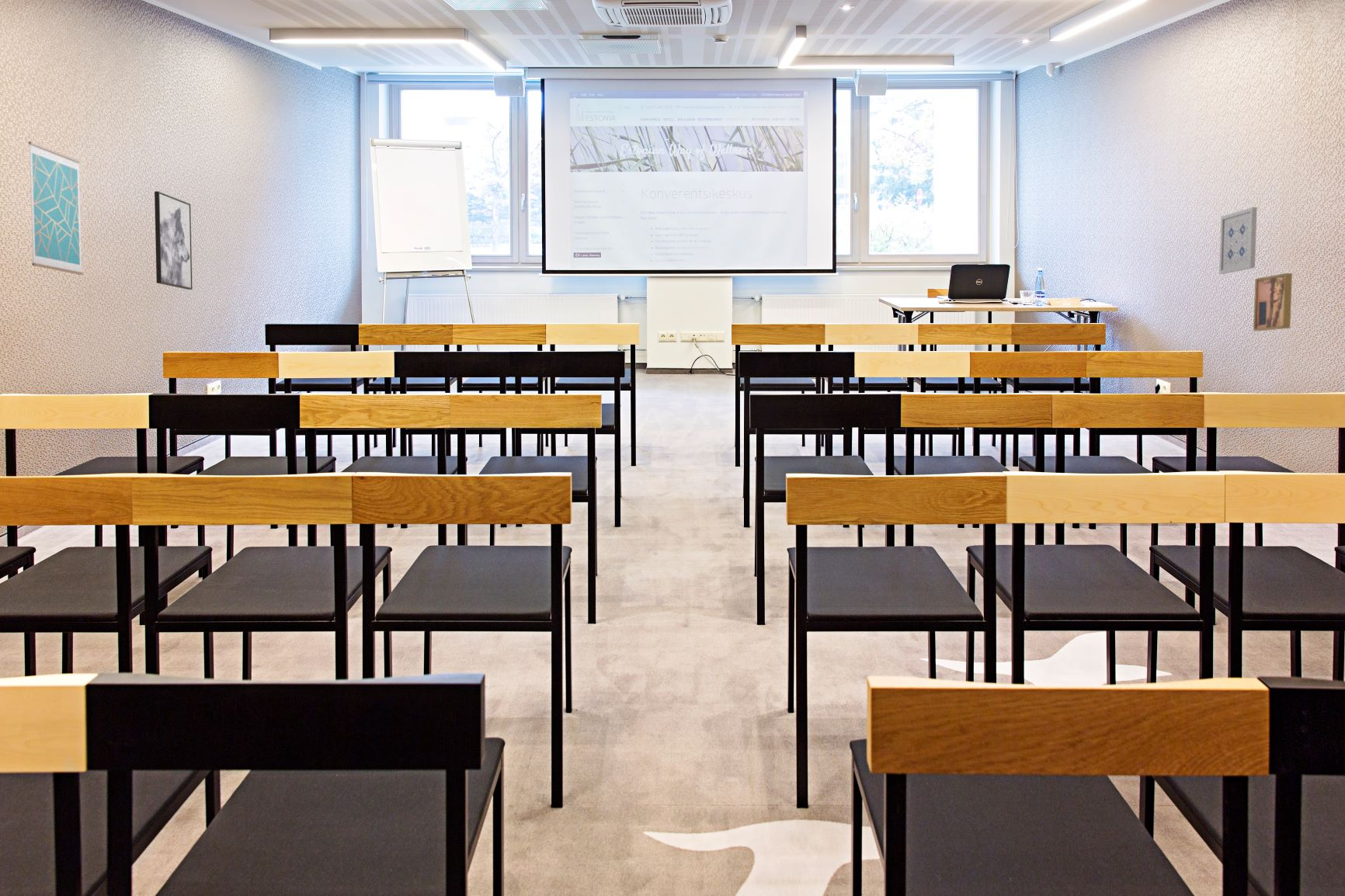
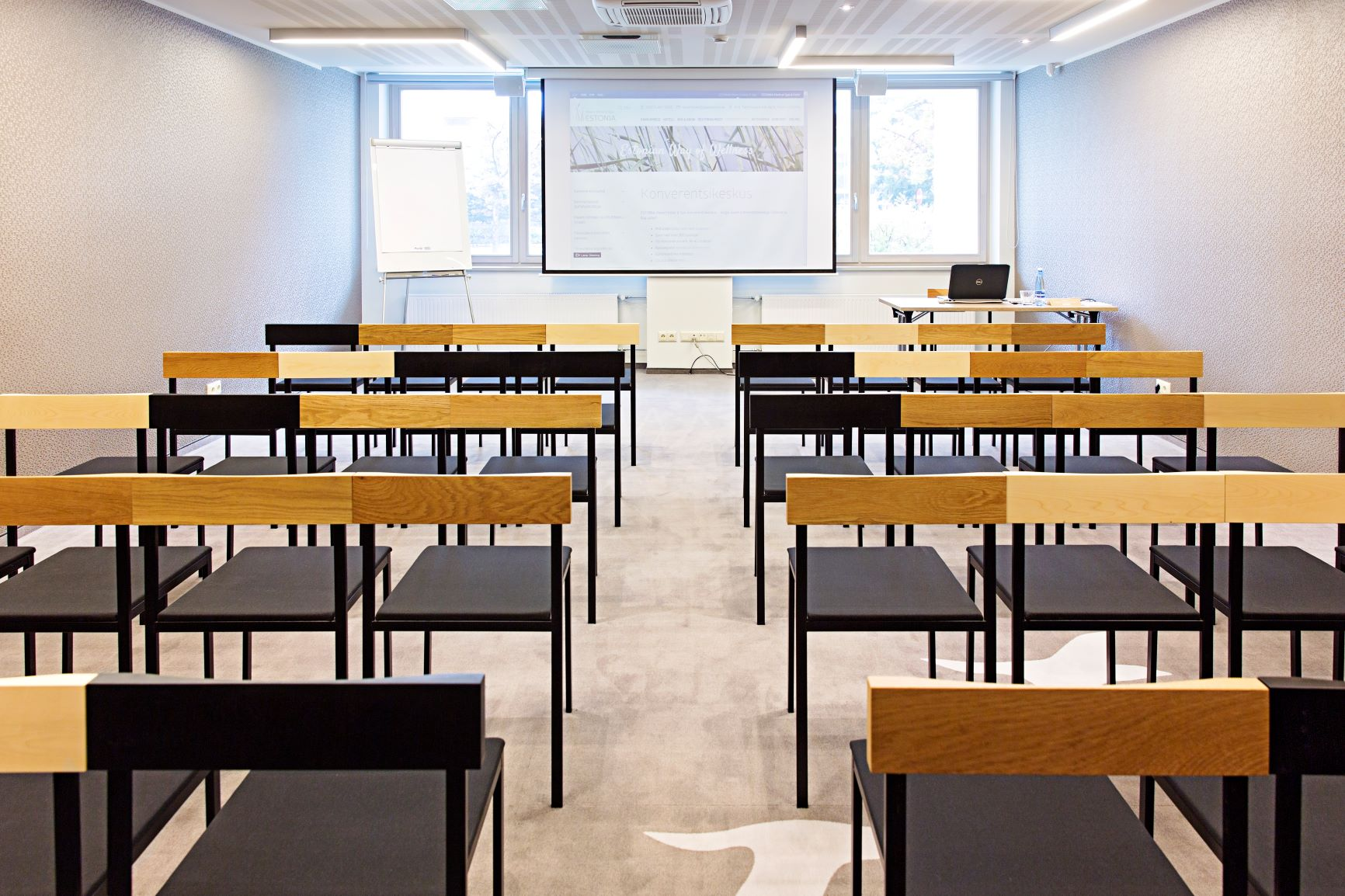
- wall art (174, 241)
- wall art (1237, 241)
- wall art (57, 210)
- wall art (1272, 303)
